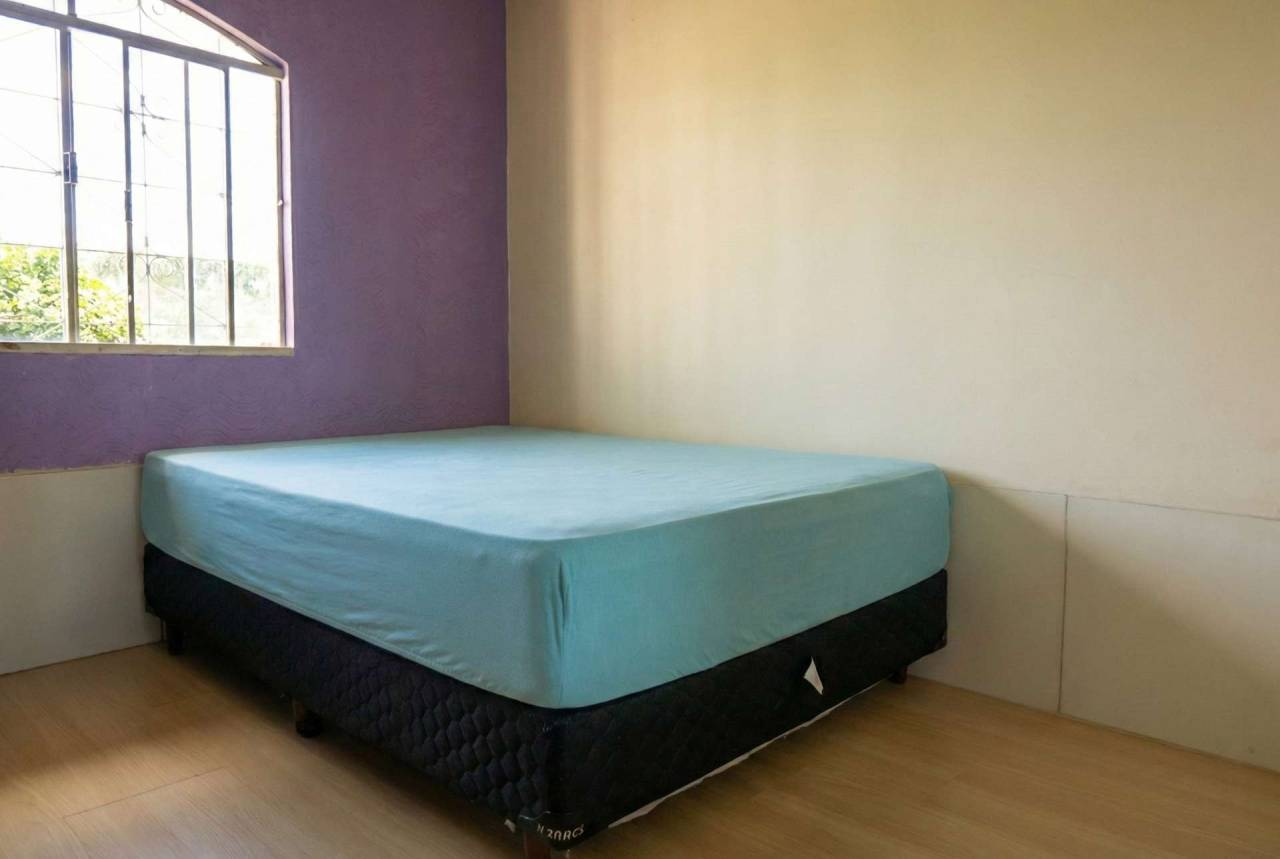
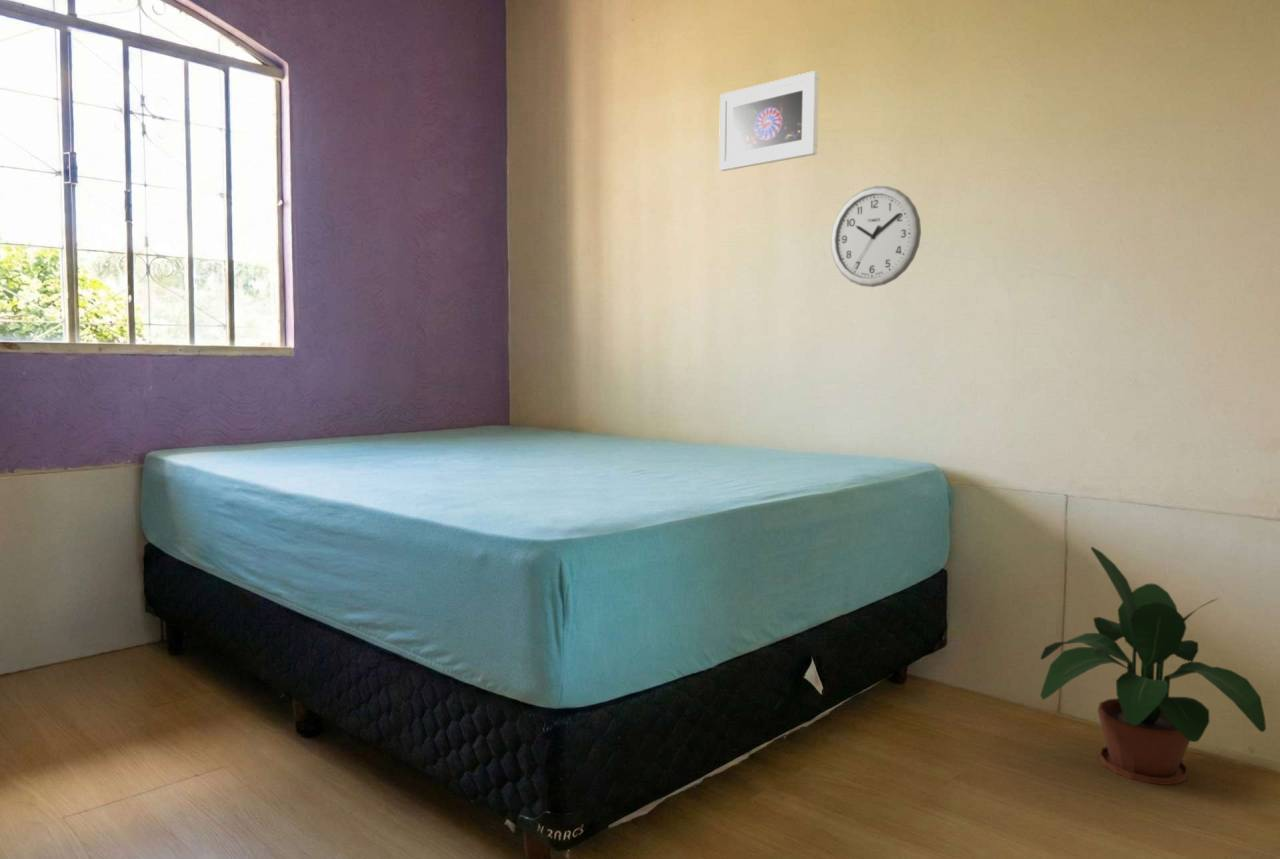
+ potted plant (1148, 658)
+ wall clock (873, 236)
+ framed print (766, 123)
